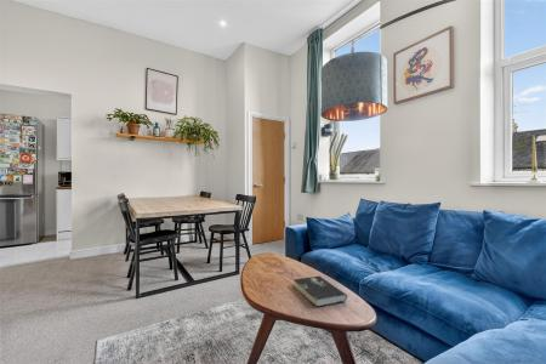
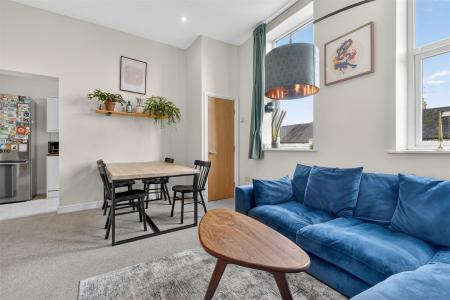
- book (318, 289)
